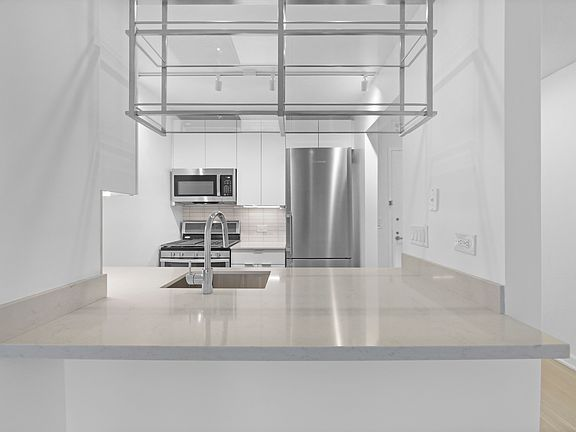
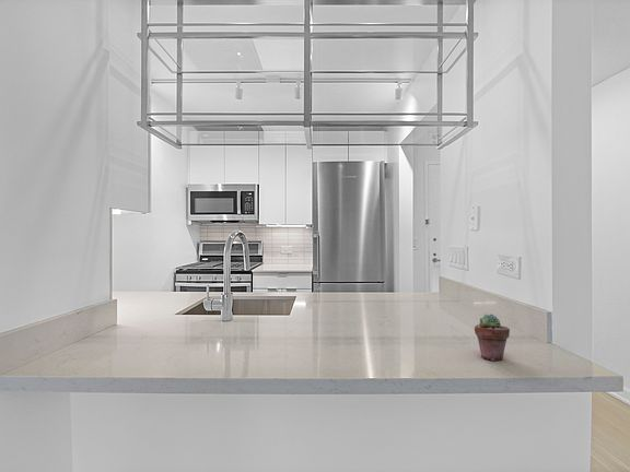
+ potted succulent (491, 335)
